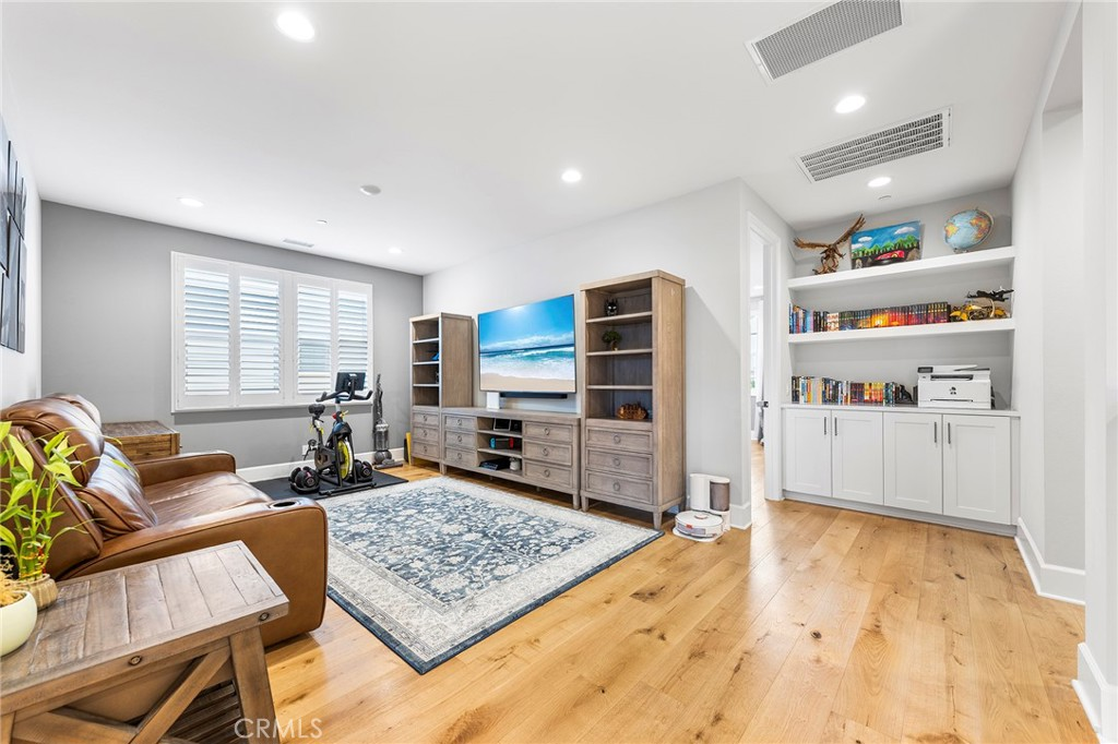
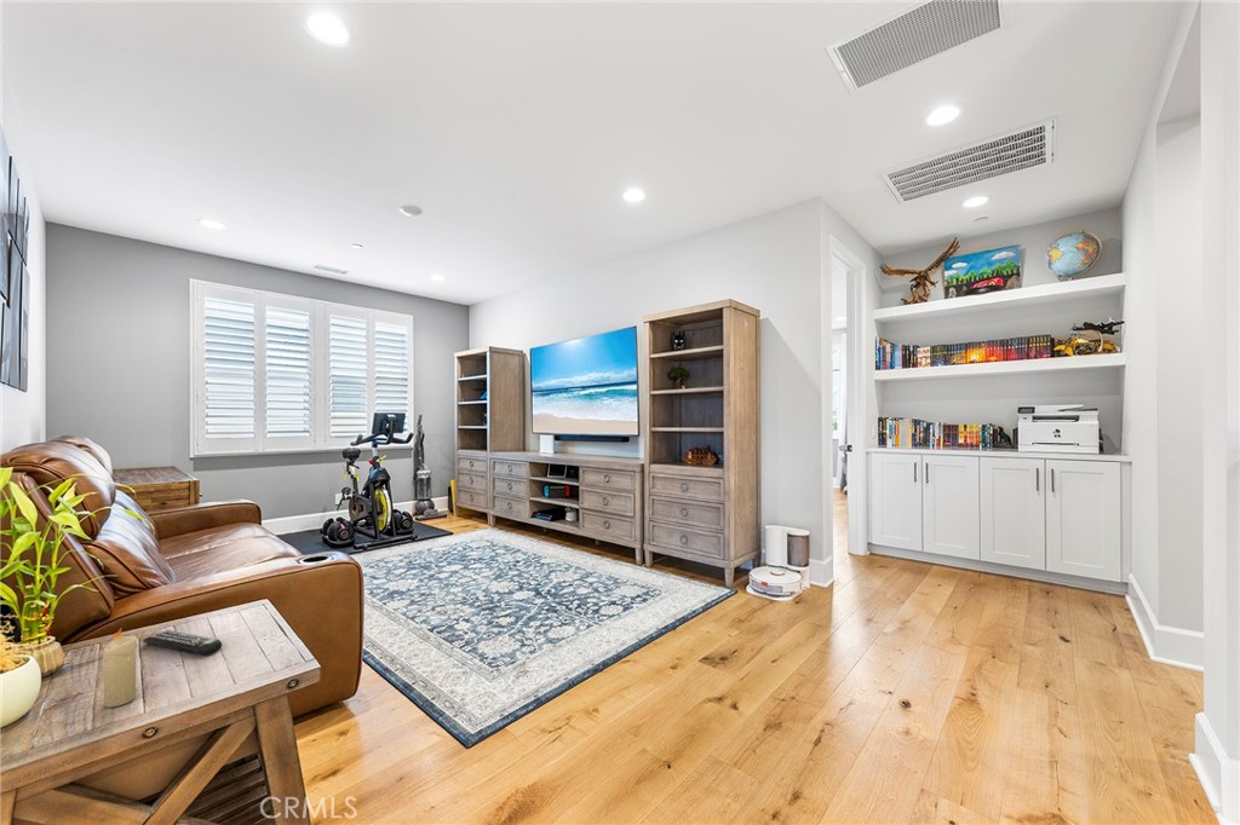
+ candle (120, 664)
+ remote control (182, 642)
